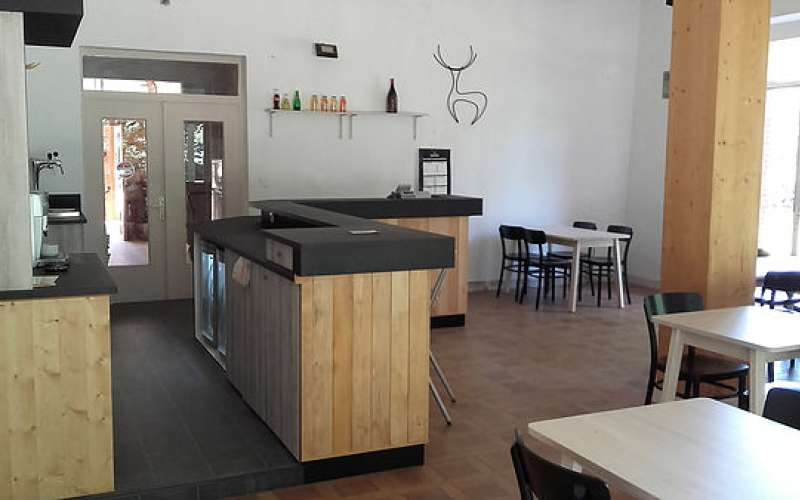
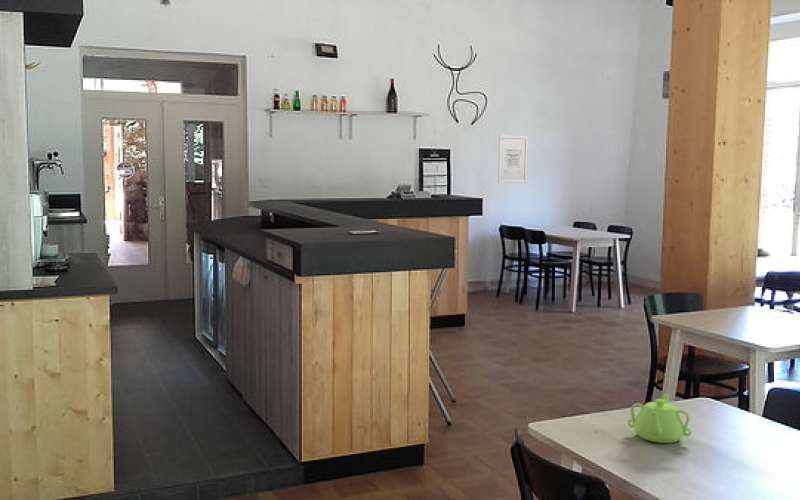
+ teapot (659, 418)
+ wall art (513, 159)
